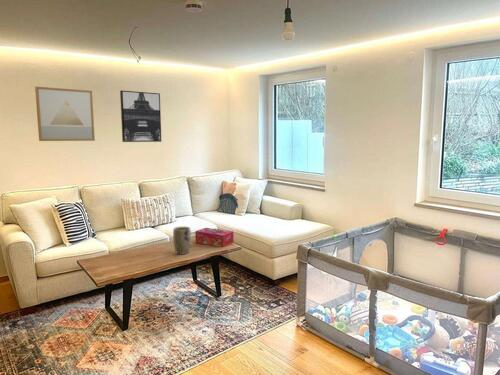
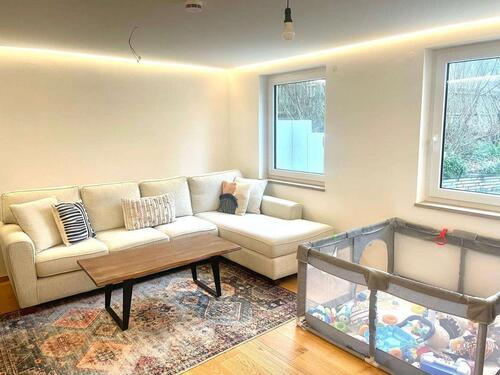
- wall art (141, 117)
- wall art (66, 115)
- plant pot (182, 240)
- tissue box (214, 237)
